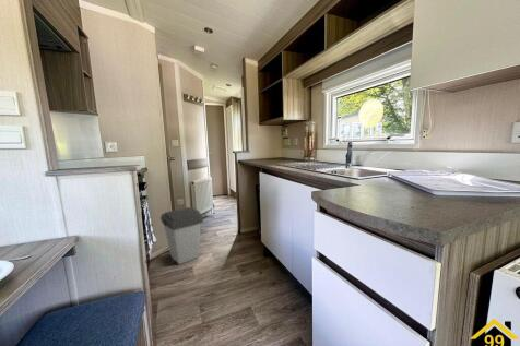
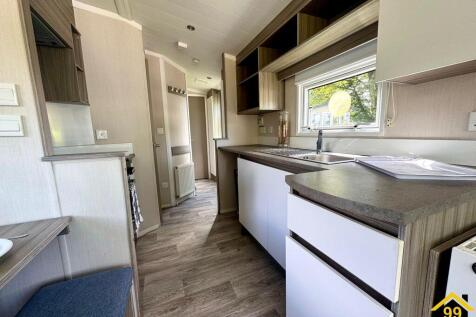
- trash can (181, 234)
